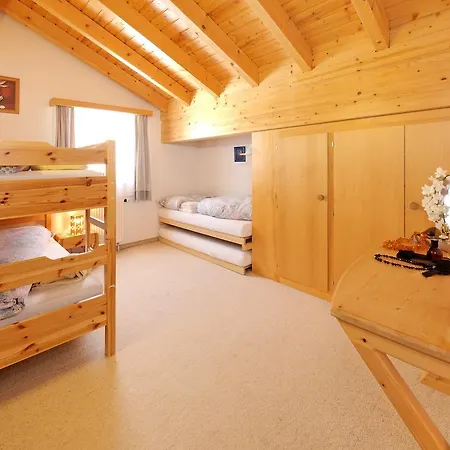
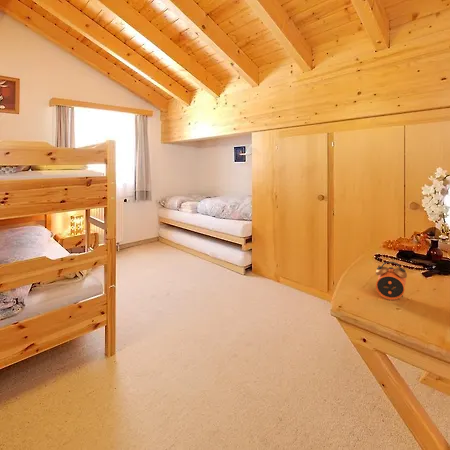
+ alarm clock (391, 279)
